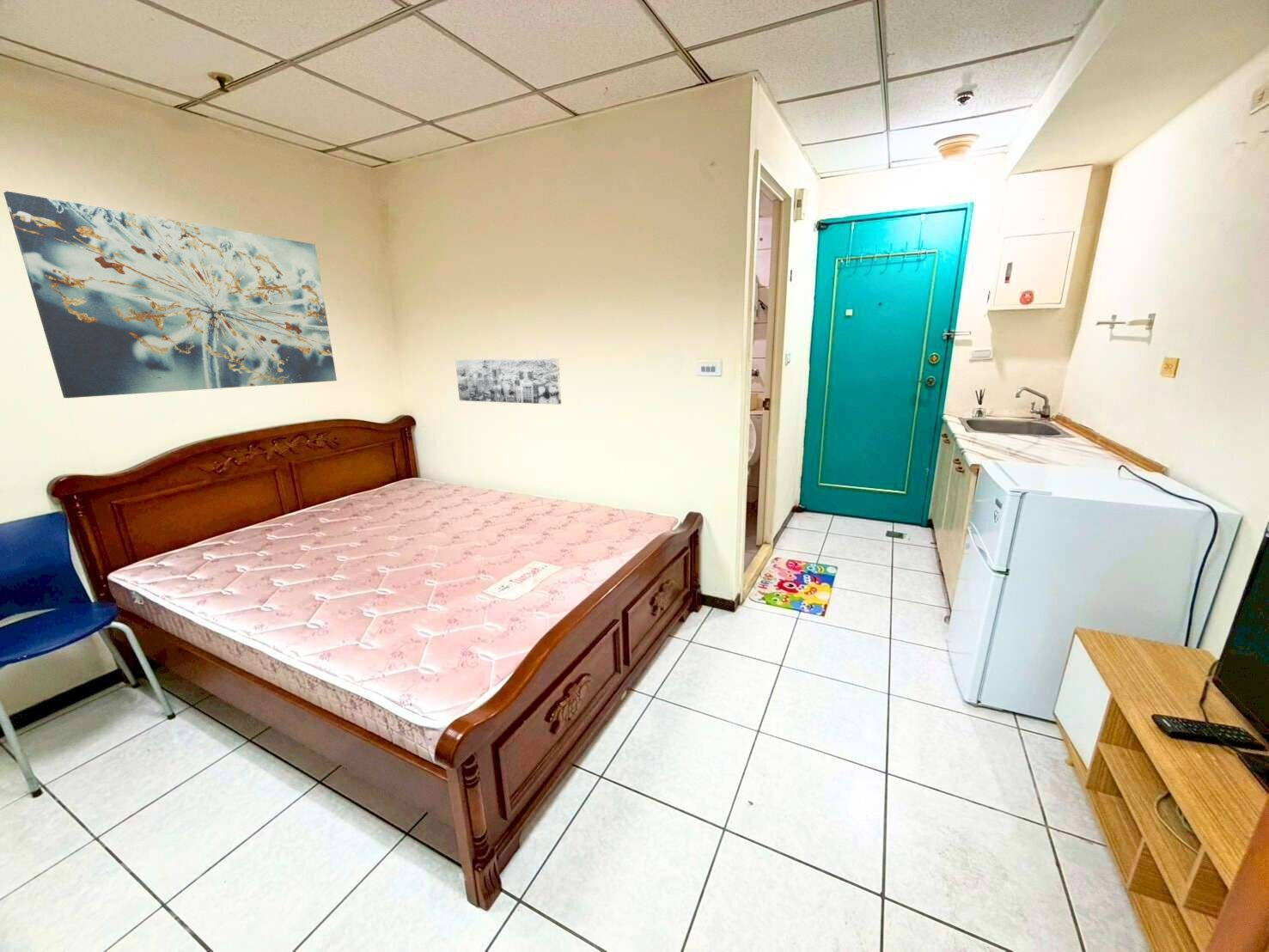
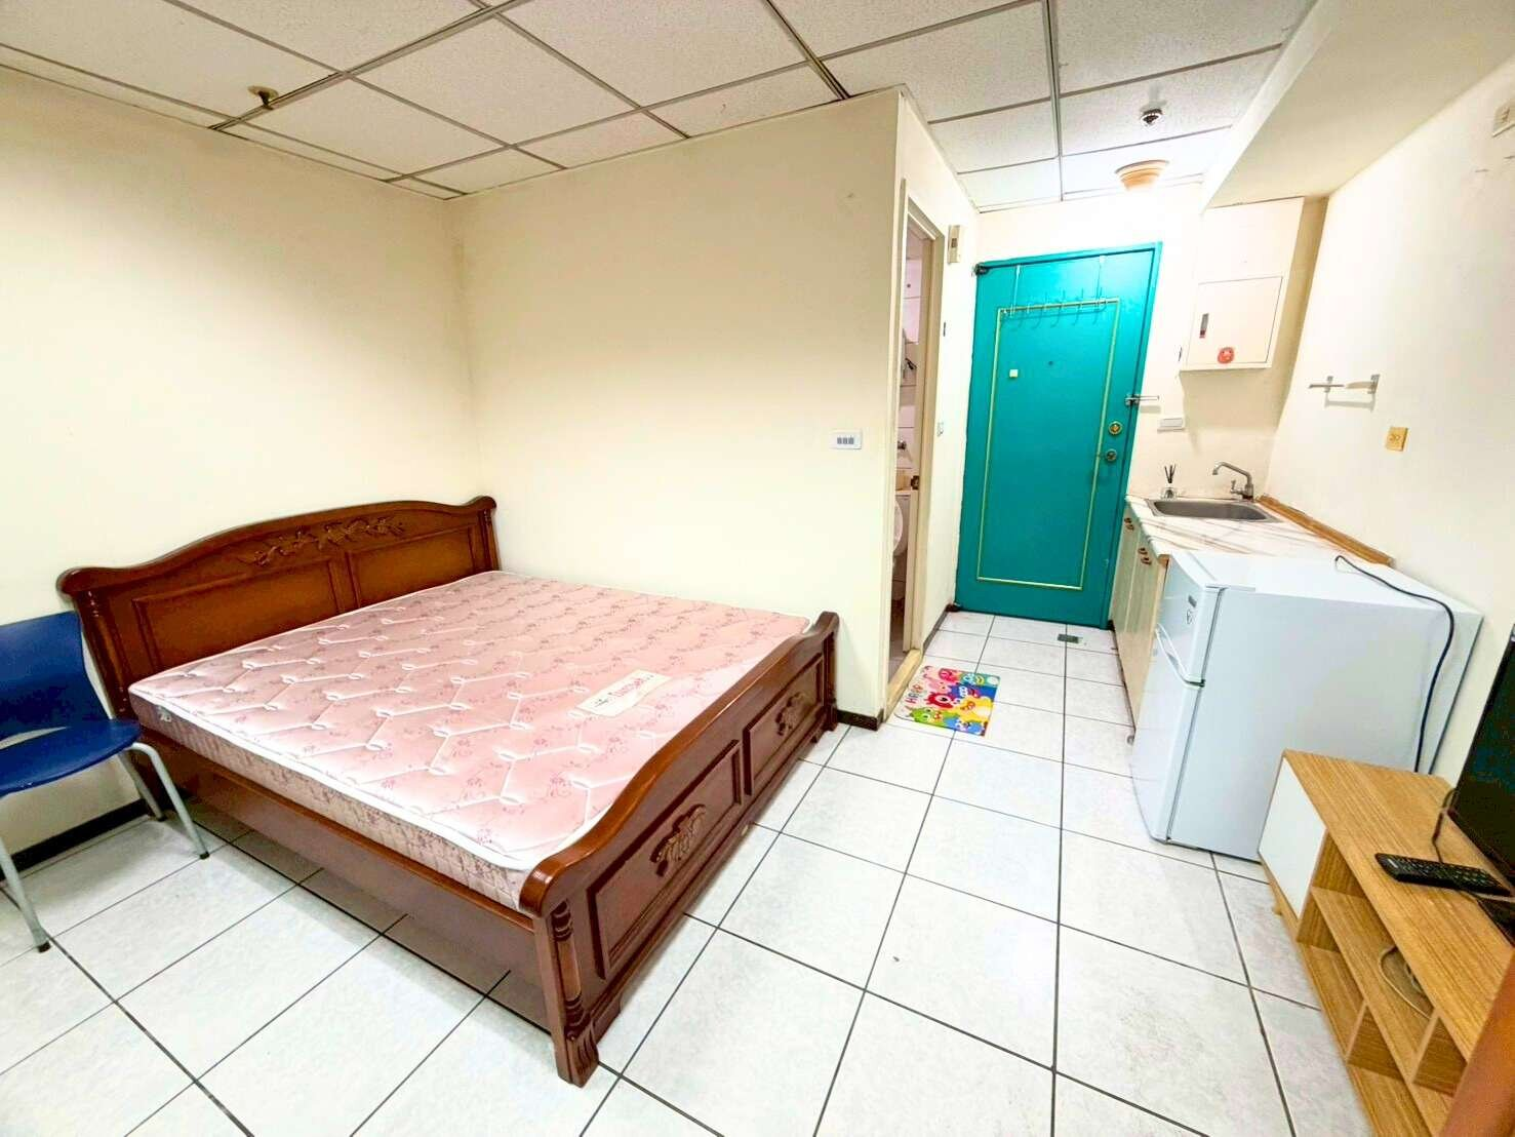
- wall art (209, 308)
- wall art (506, 381)
